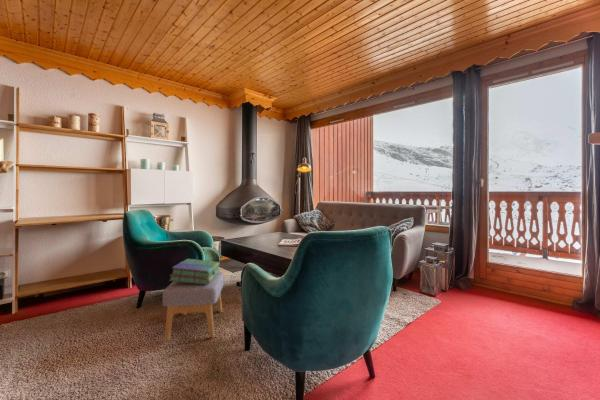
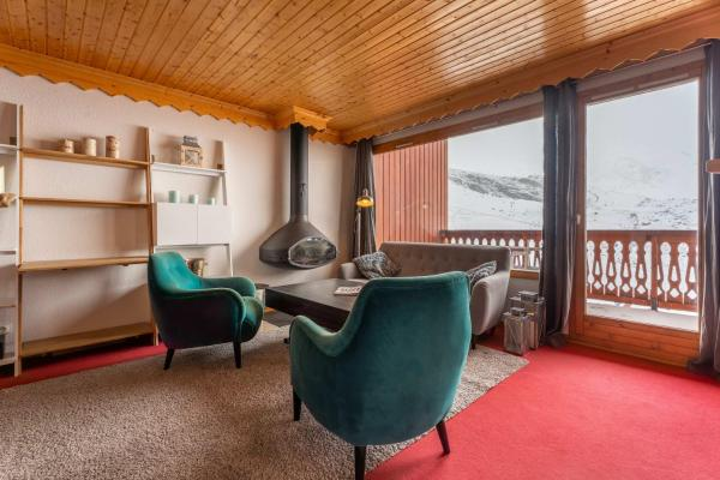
- footstool (196, 301)
- stack of books (196, 272)
